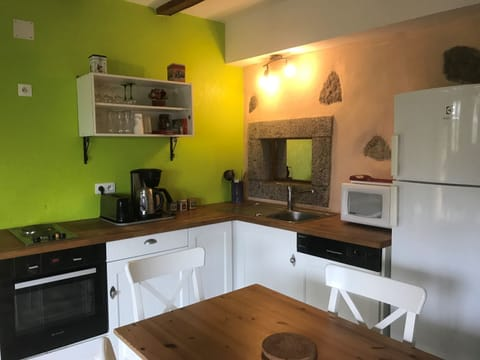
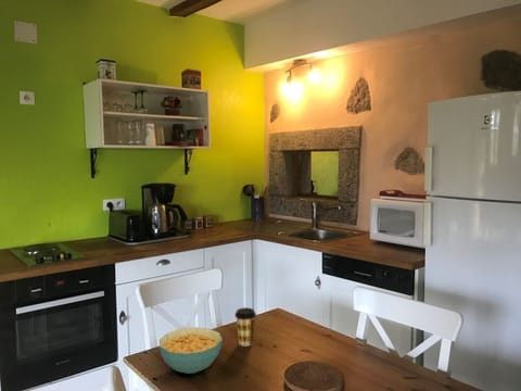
+ cereal bowl (191, 354)
+ coffee cup (245, 327)
